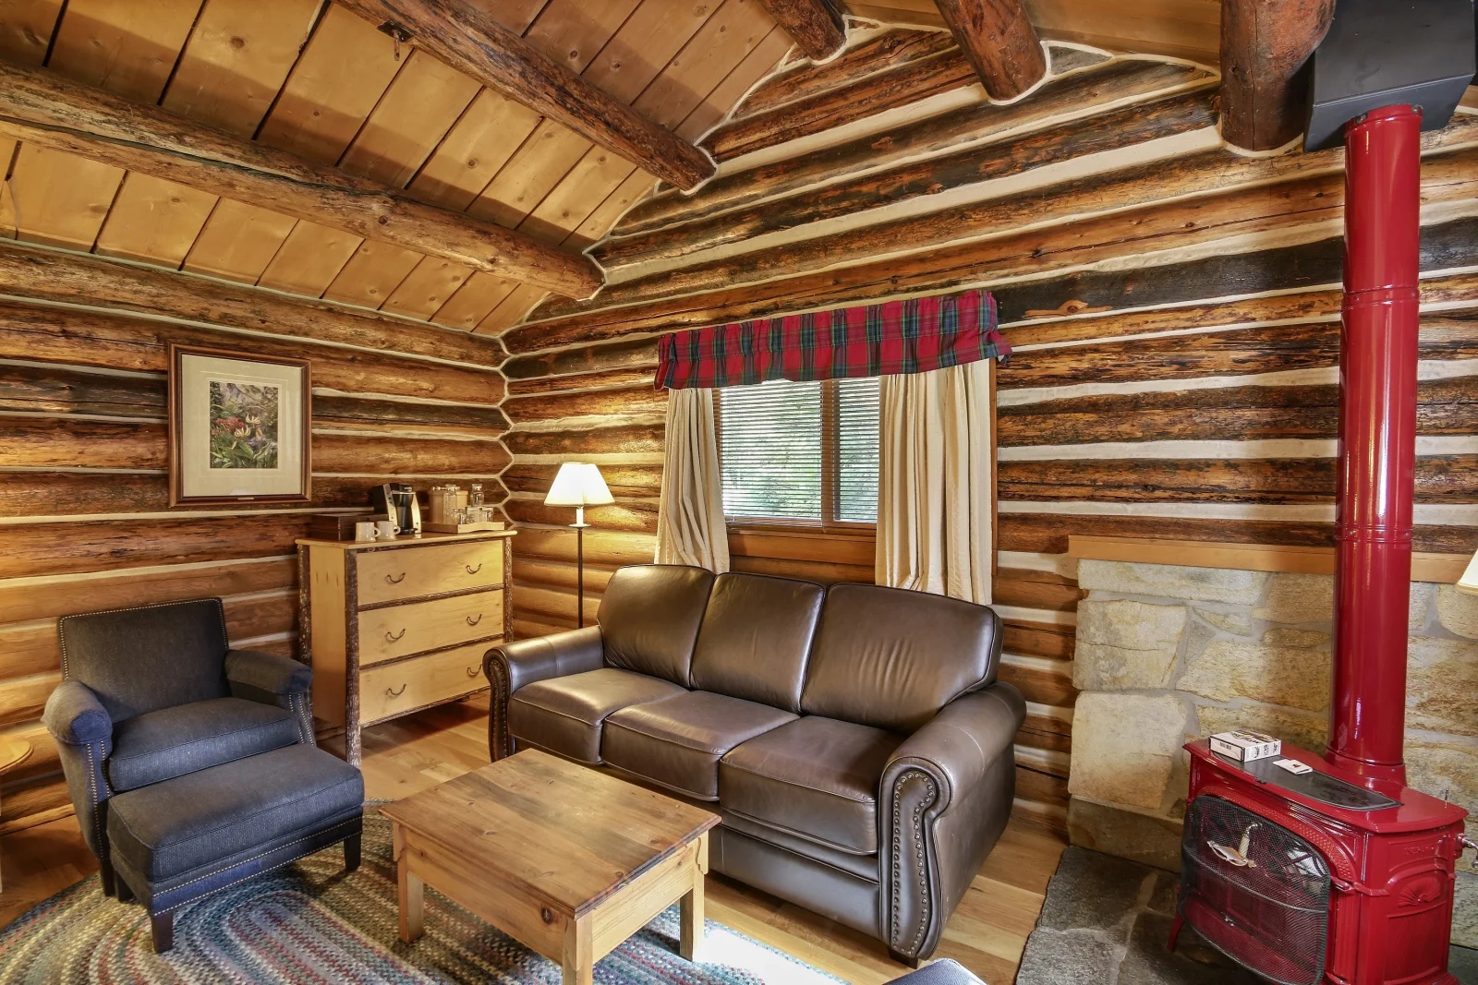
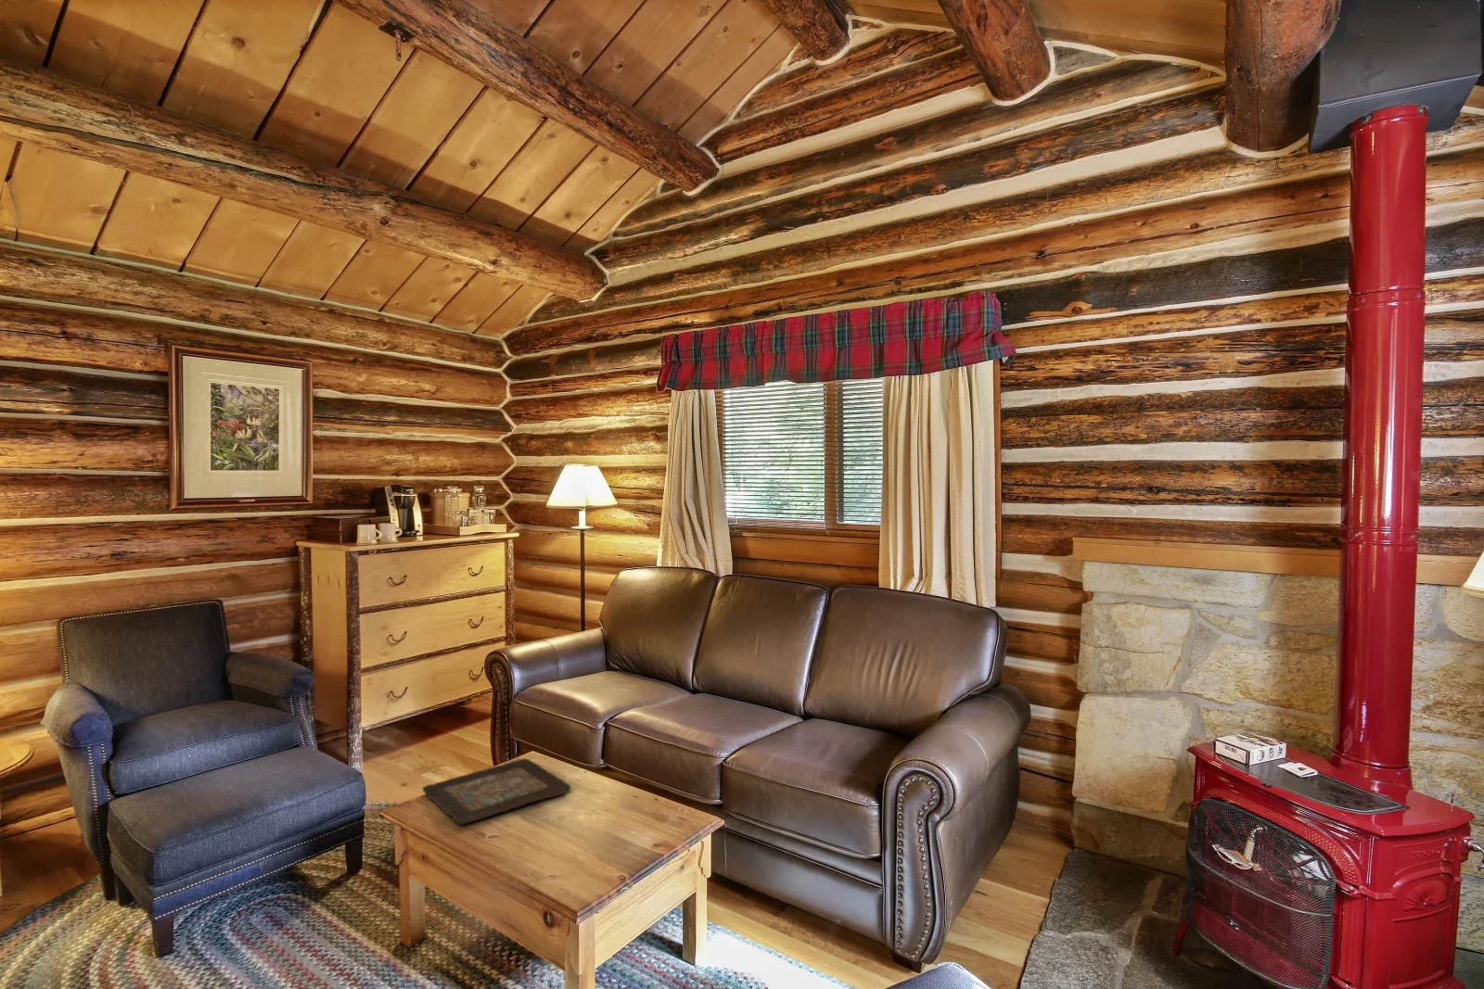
+ decorative tray (496, 789)
